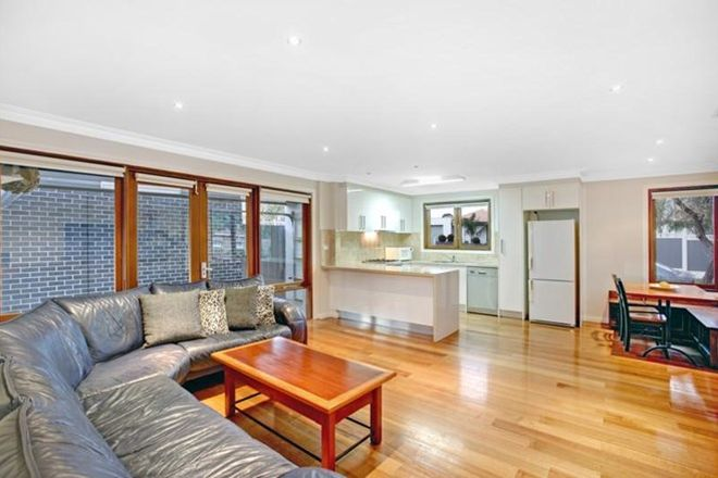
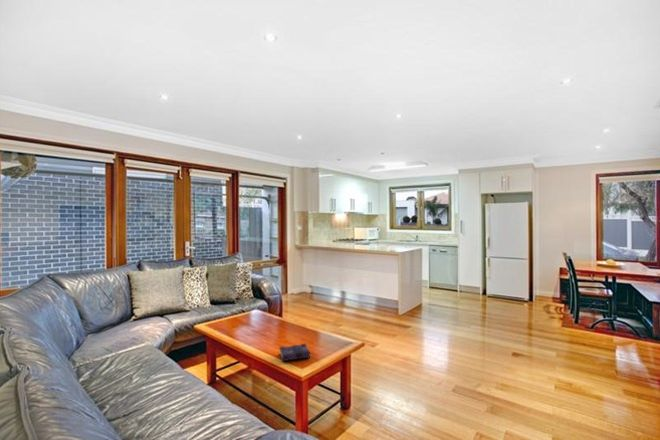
+ book (294, 352)
